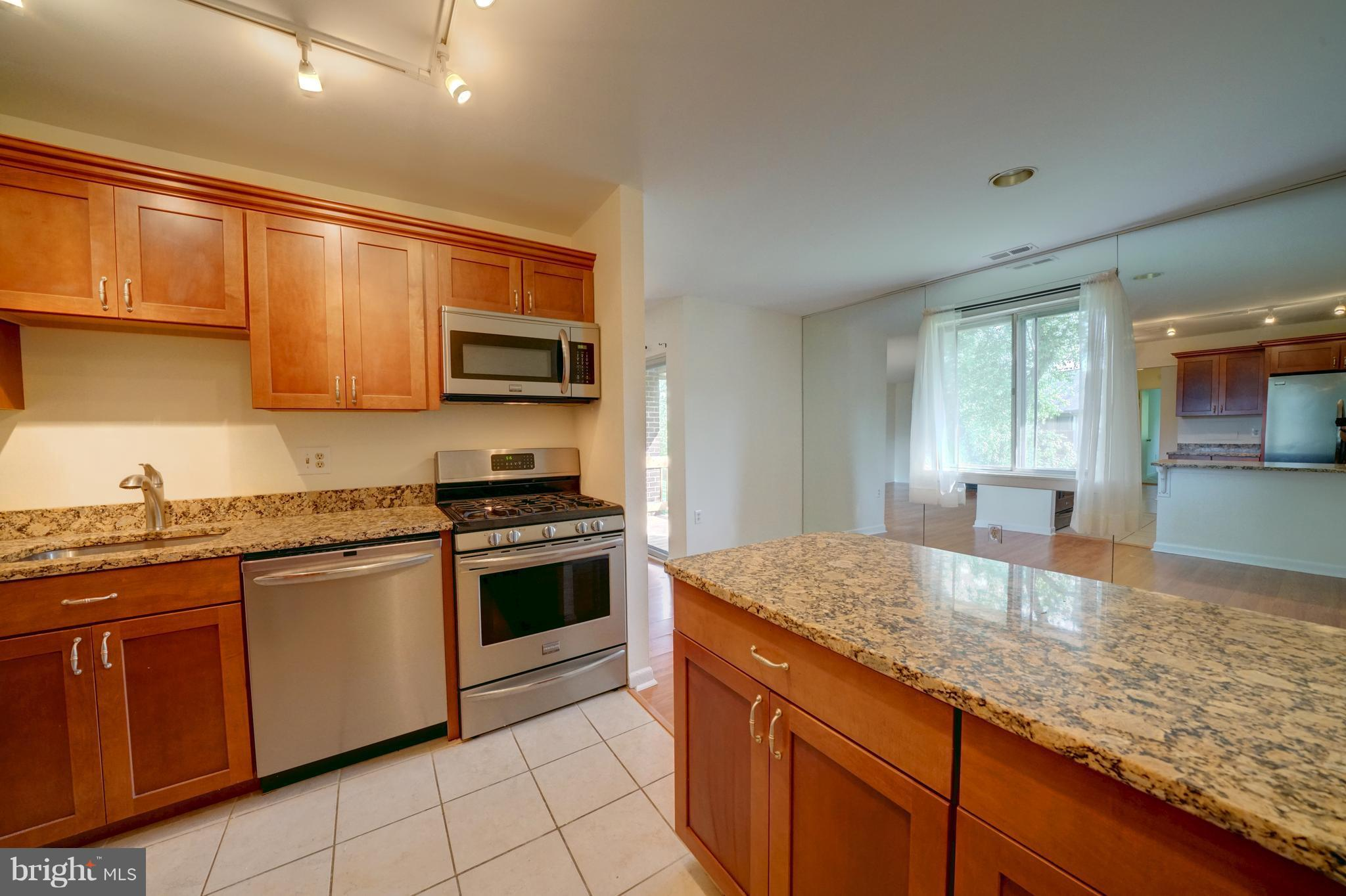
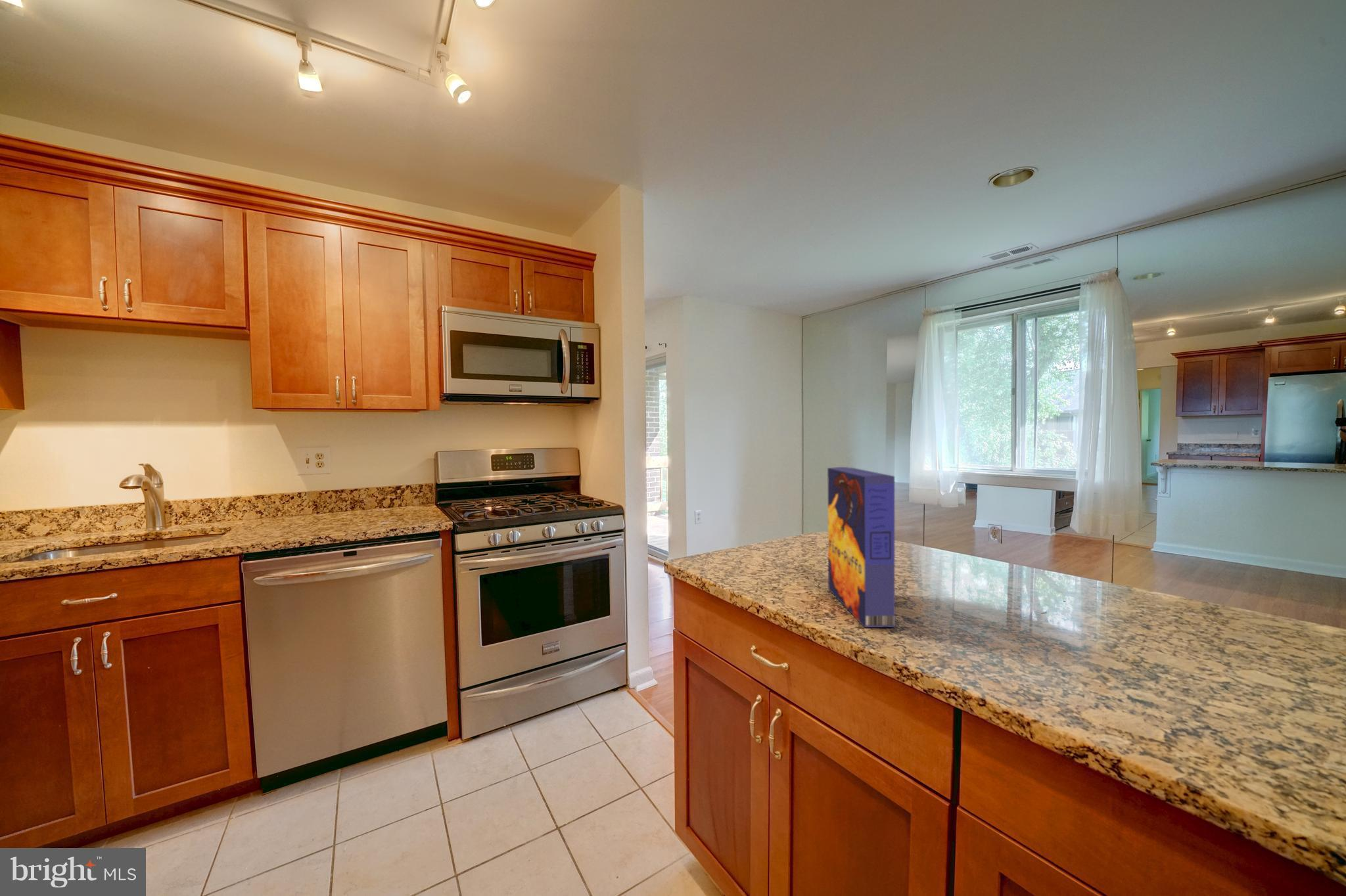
+ cereal box (858, 538)
